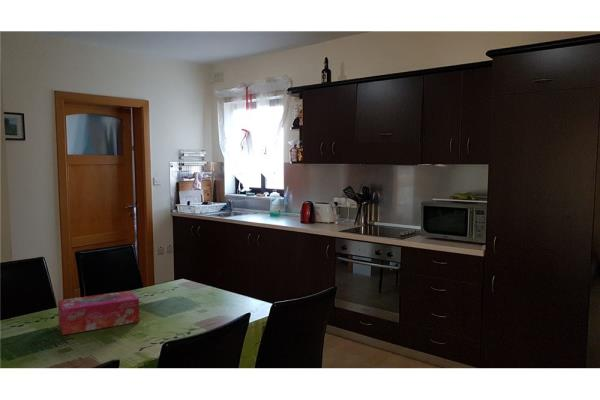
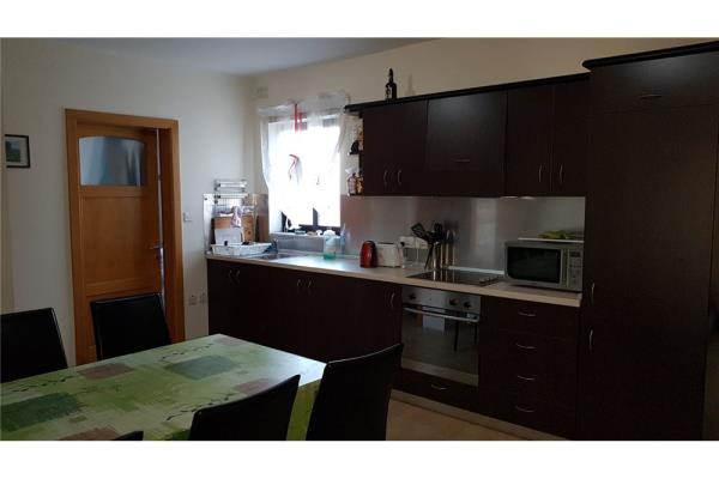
- tissue box (99, 311)
